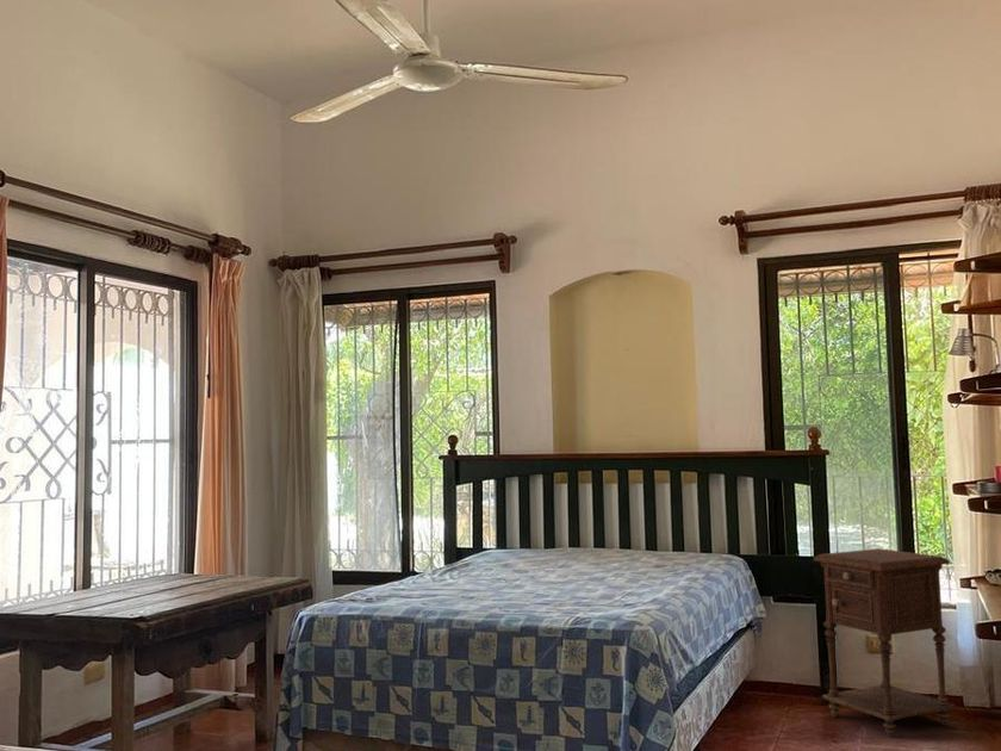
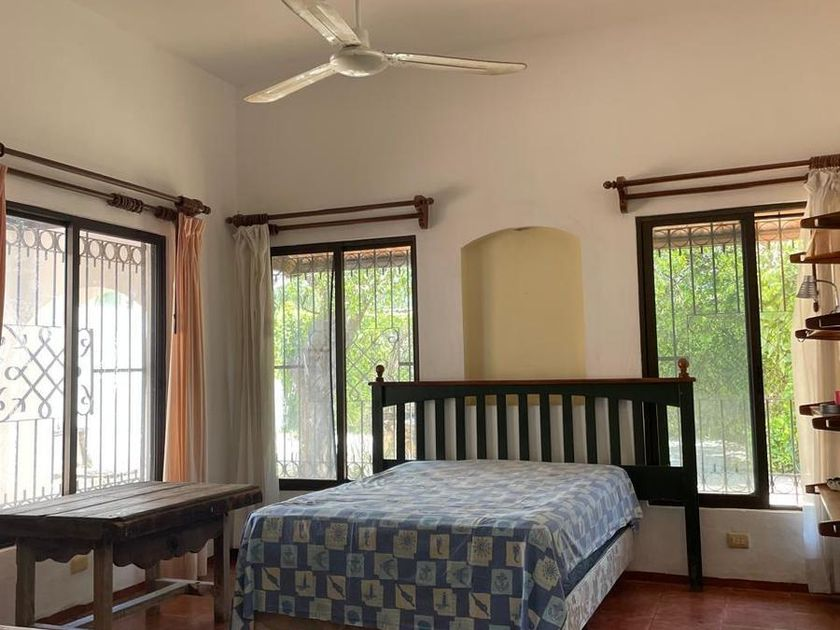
- nightstand (883, 637)
